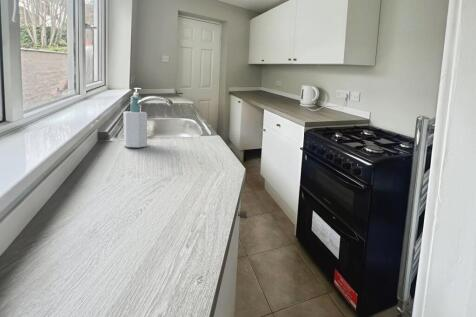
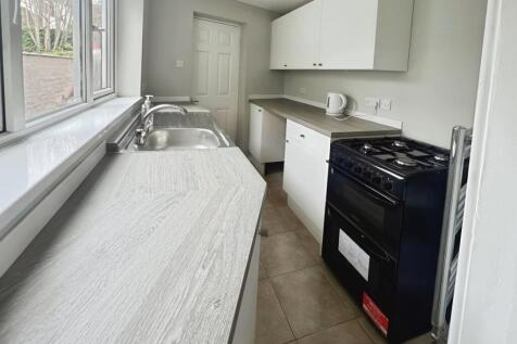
- soap bottle (135, 121)
